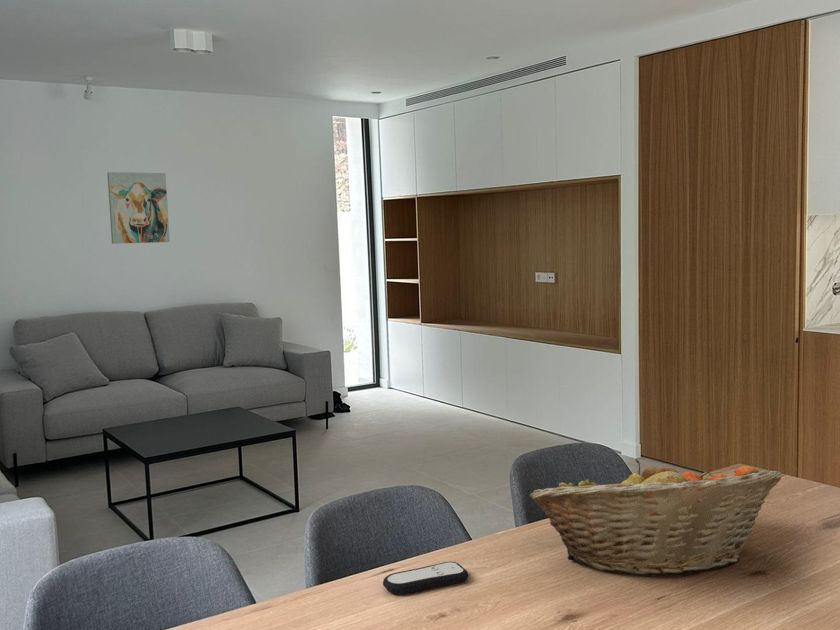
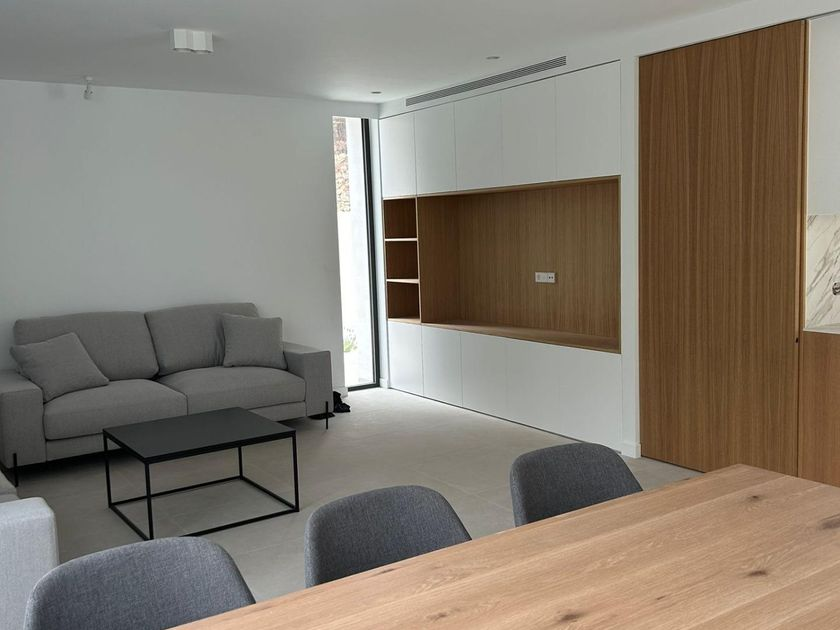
- wall art (139, 207)
- remote control (425, 577)
- fruit basket (653, 504)
